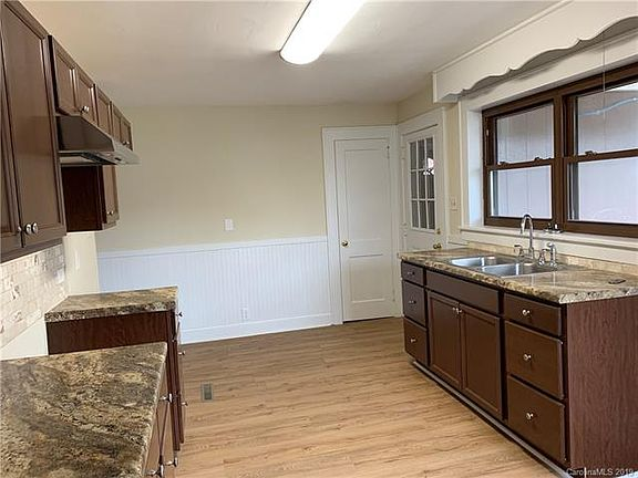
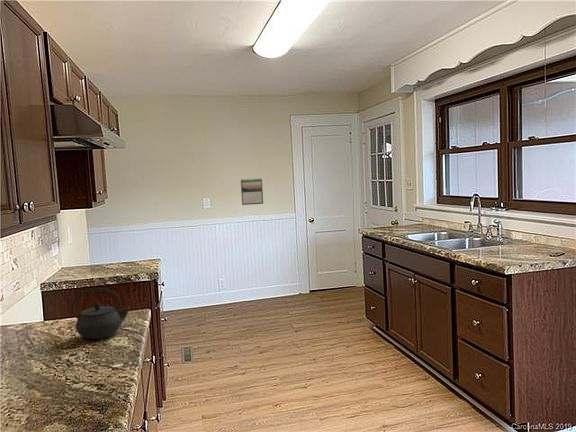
+ calendar (252, 191)
+ kettle (101, 311)
